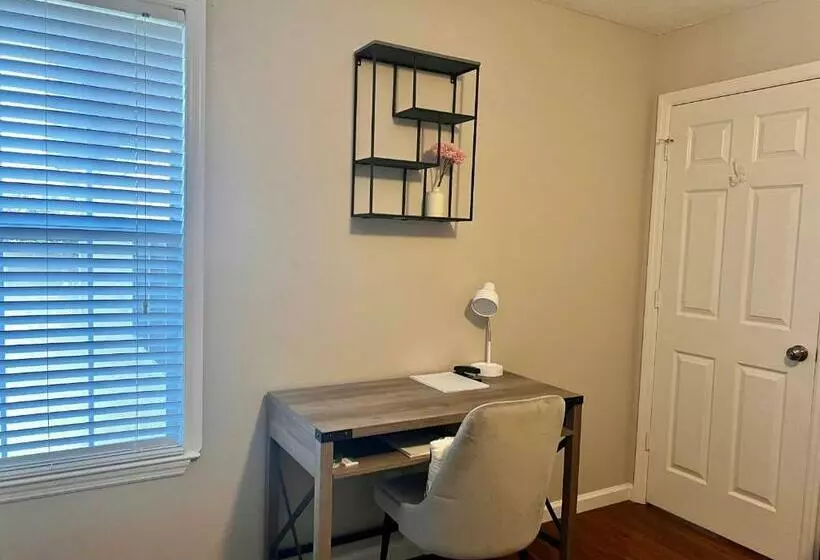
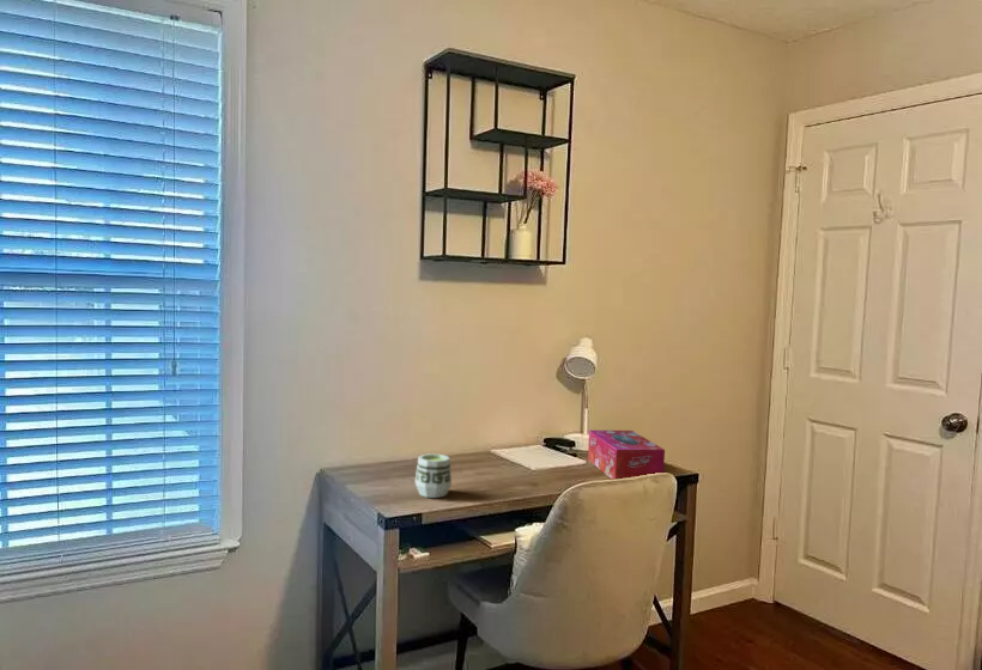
+ tissue box (624, 455)
+ cup (434, 475)
